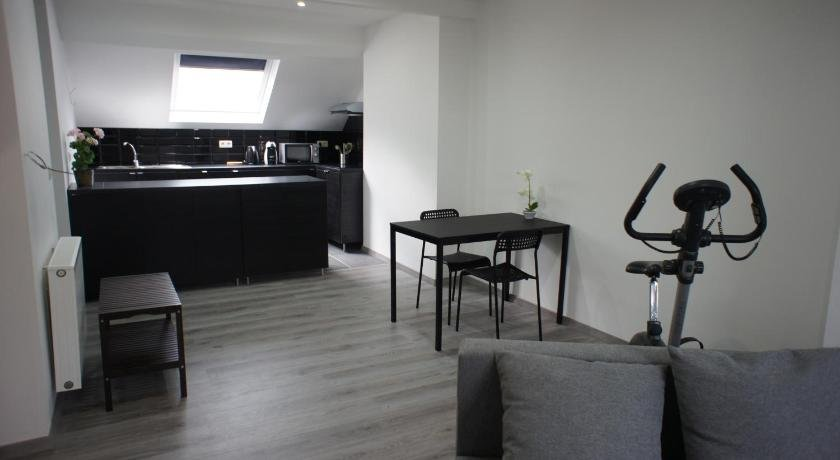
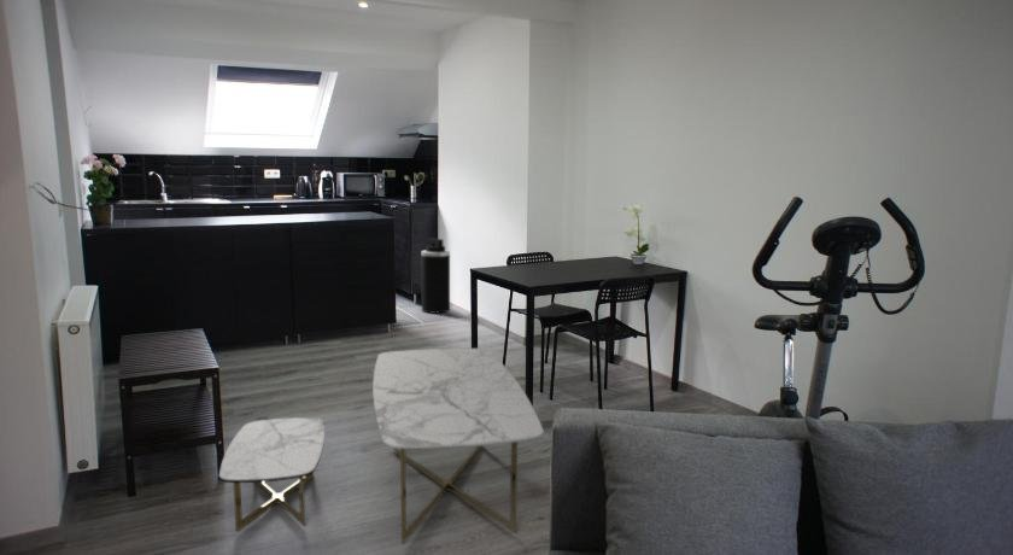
+ trash can (435, 274)
+ coffee table (382, 440)
